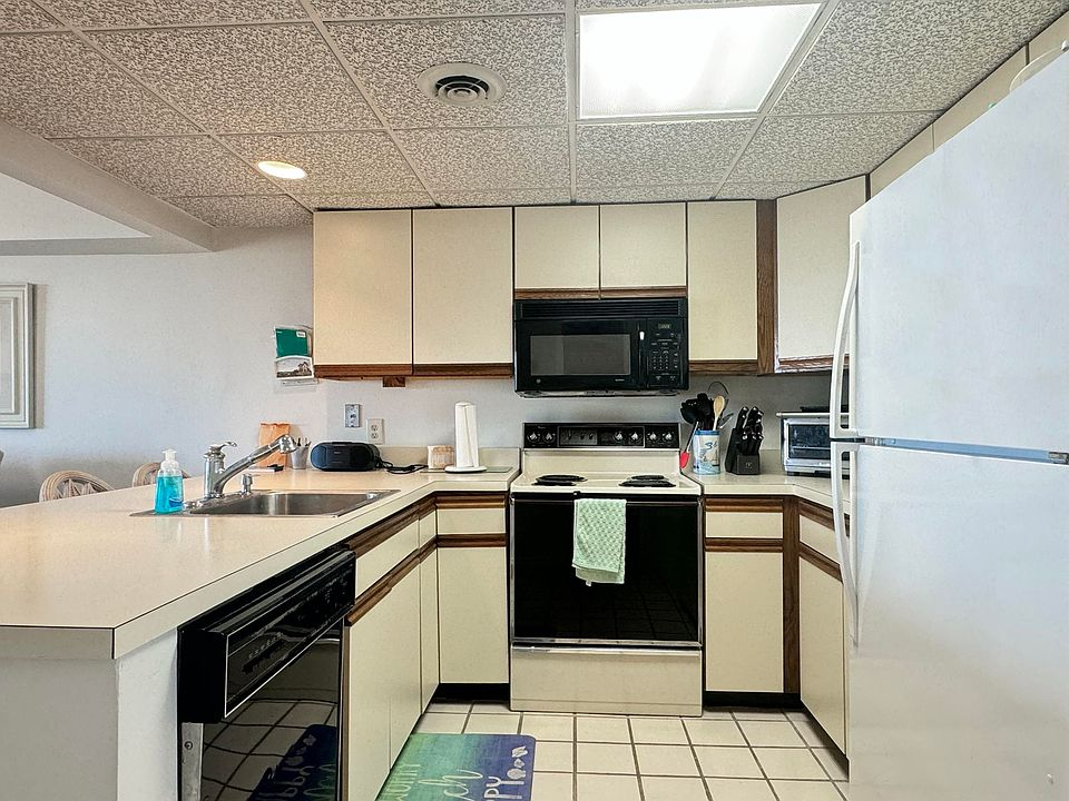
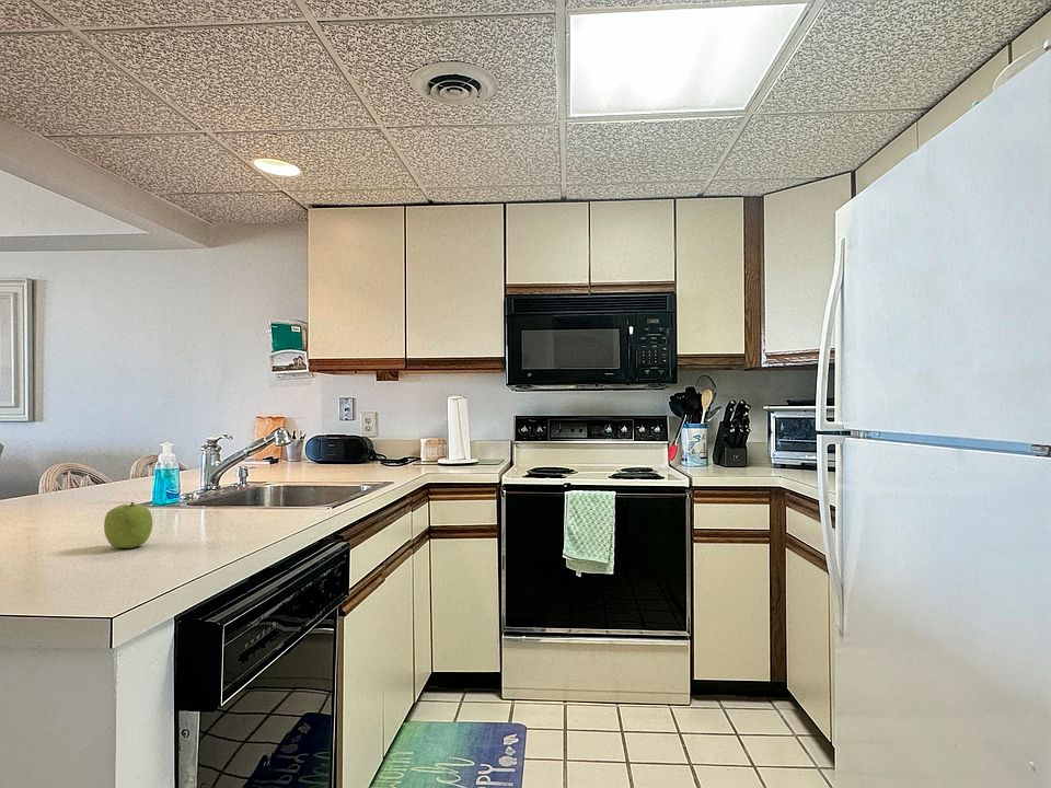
+ fruit (128, 523)
